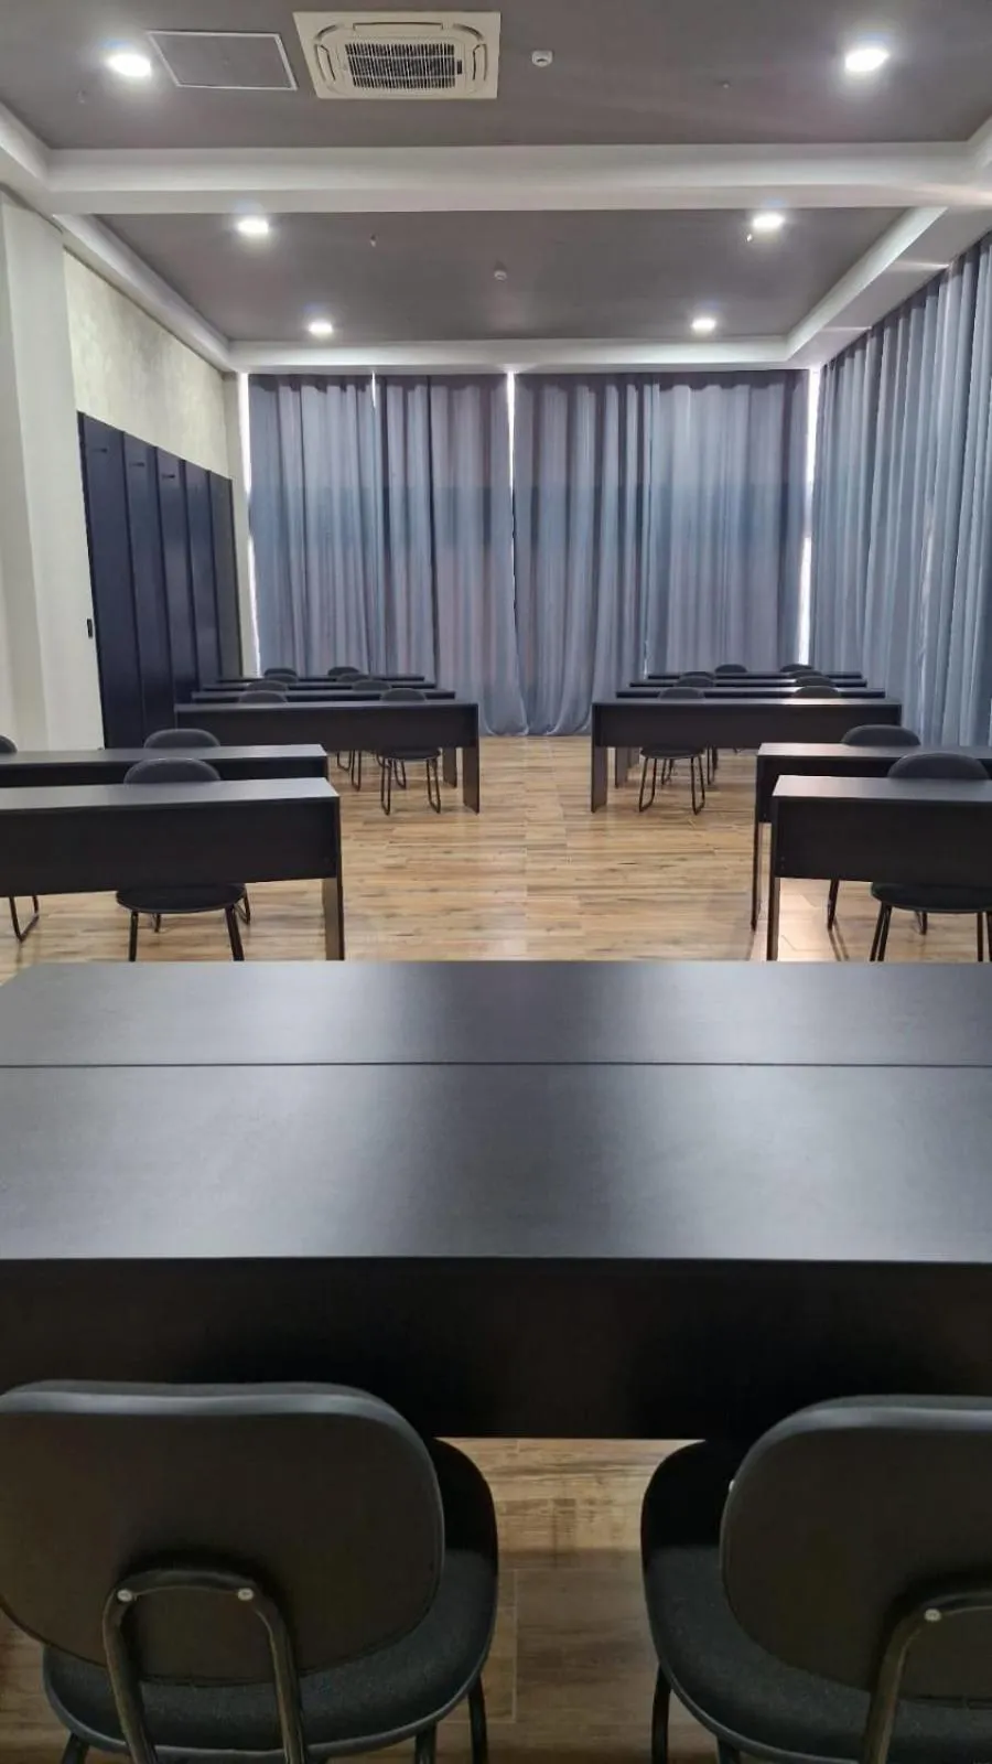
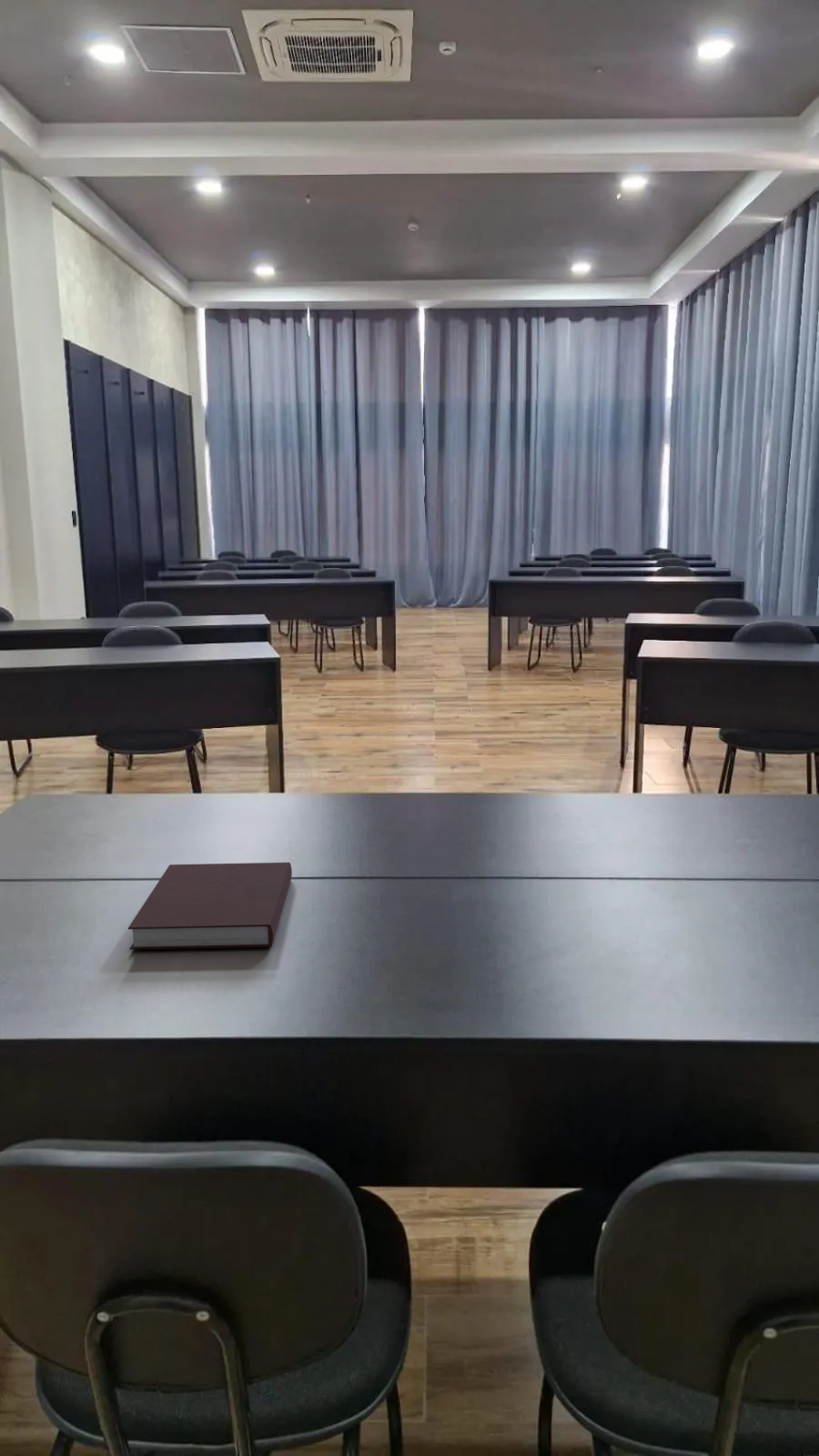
+ notebook (217, 902)
